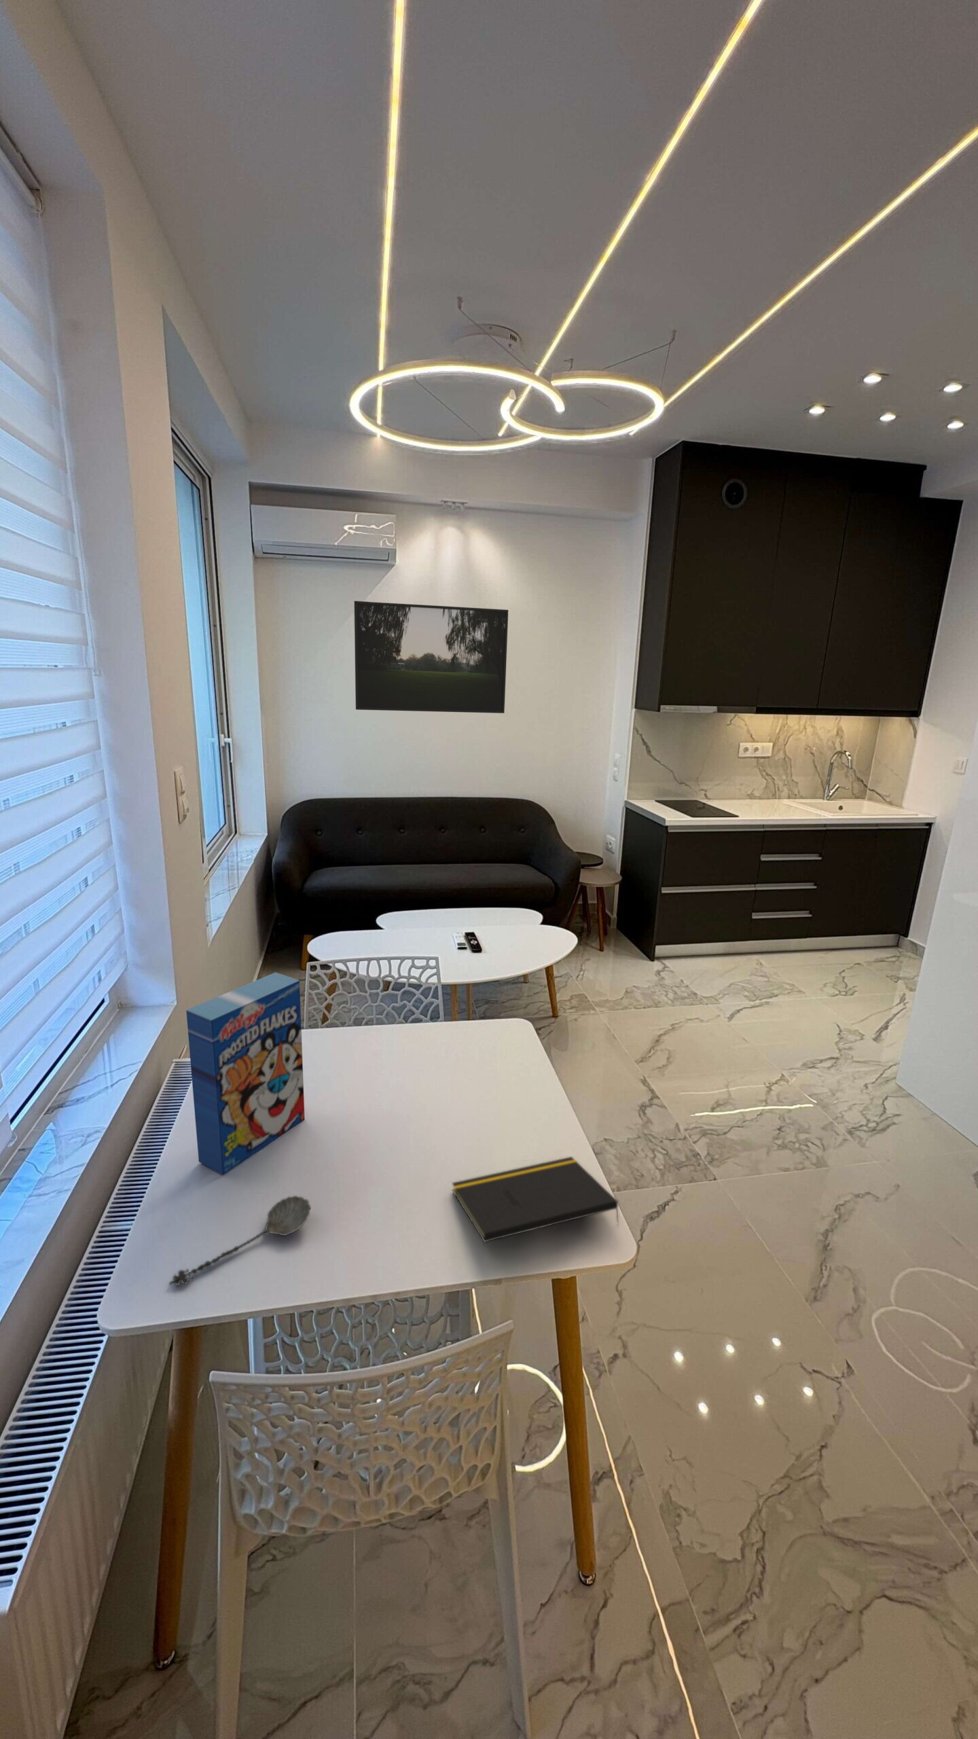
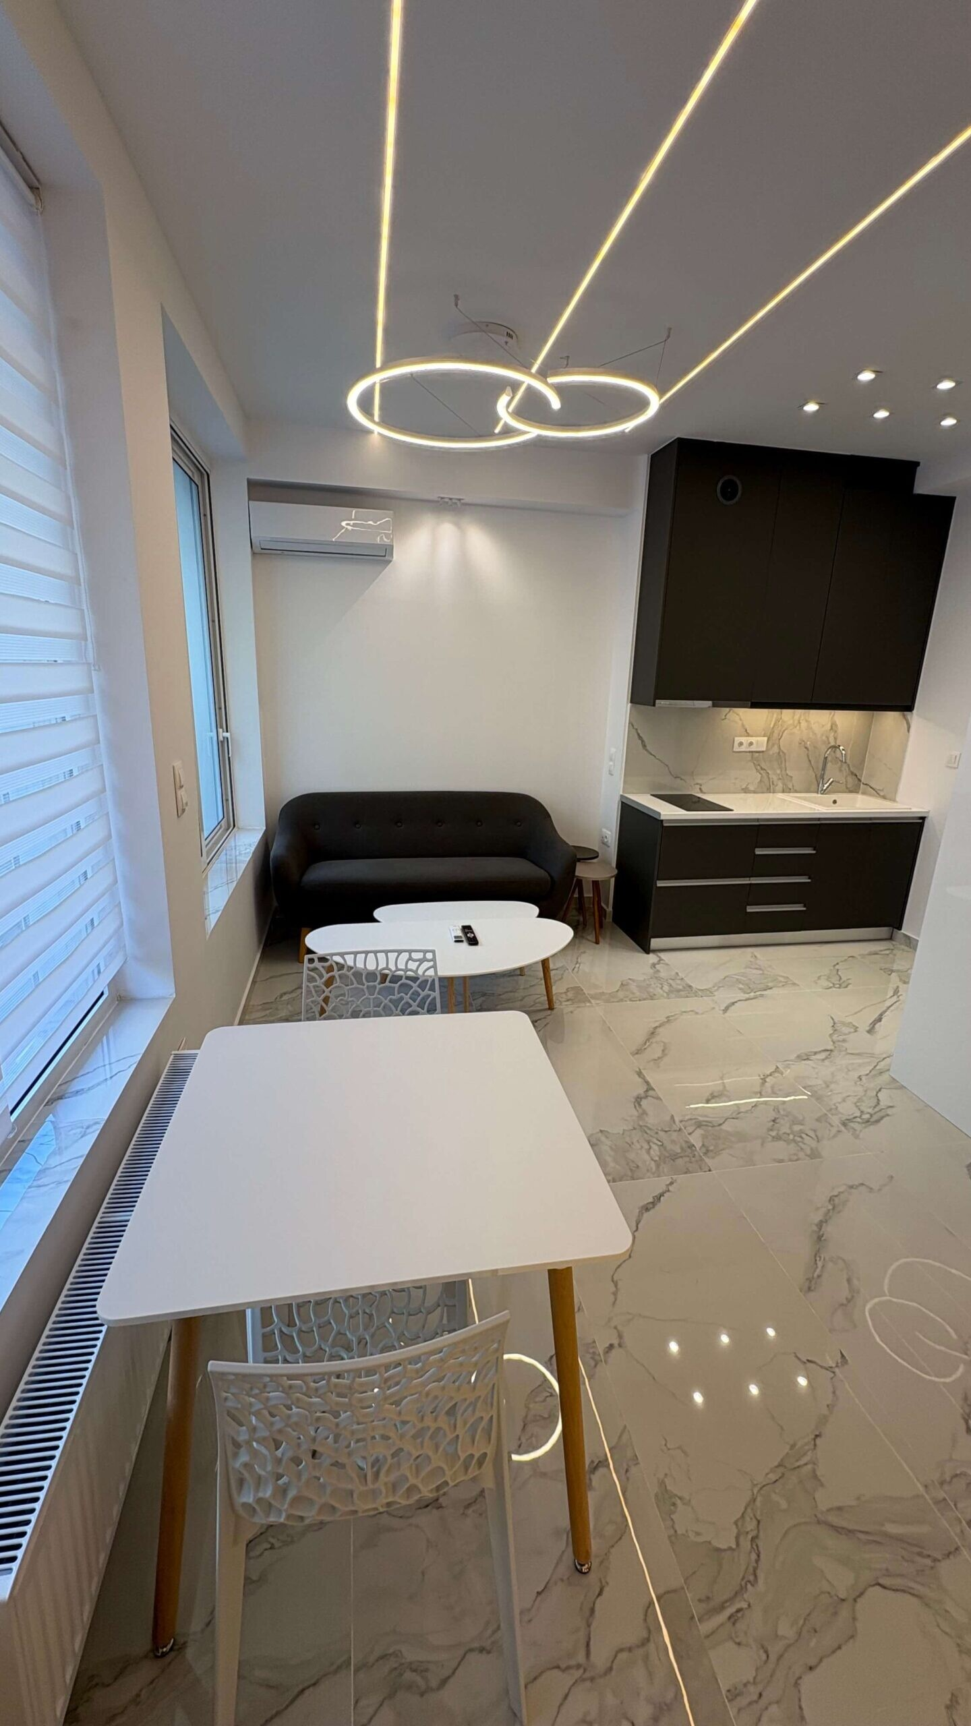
- cereal box (250, 1069)
- spoon (244, 1242)
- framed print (432, 659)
- notepad (531, 1194)
